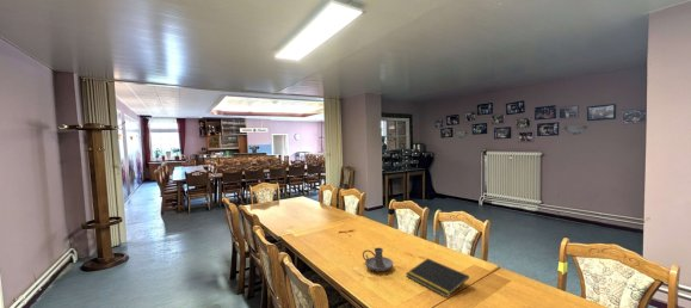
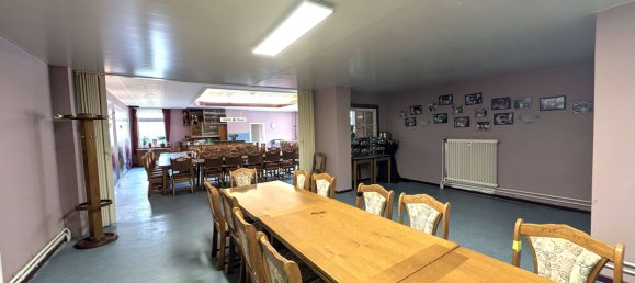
- notepad (436, 276)
- candle holder (376, 257)
